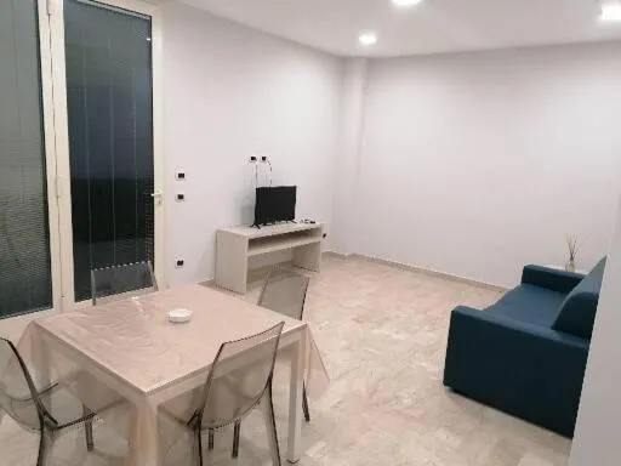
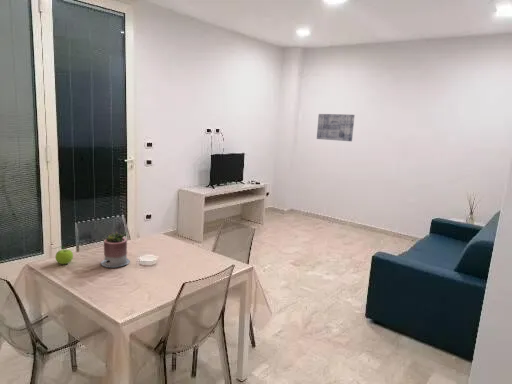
+ fruit (61, 254)
+ succulent planter (115, 247)
+ wall art (334, 127)
